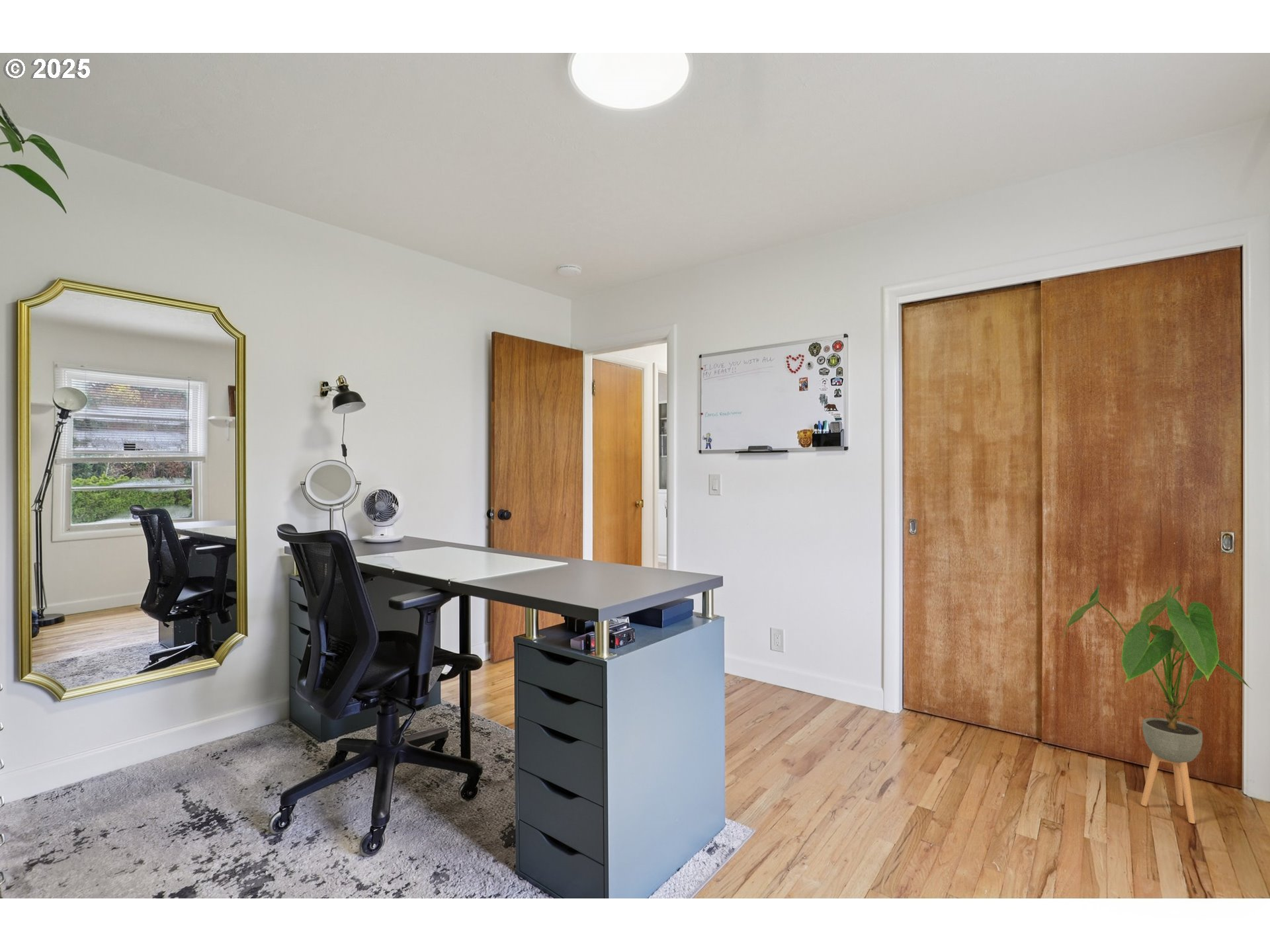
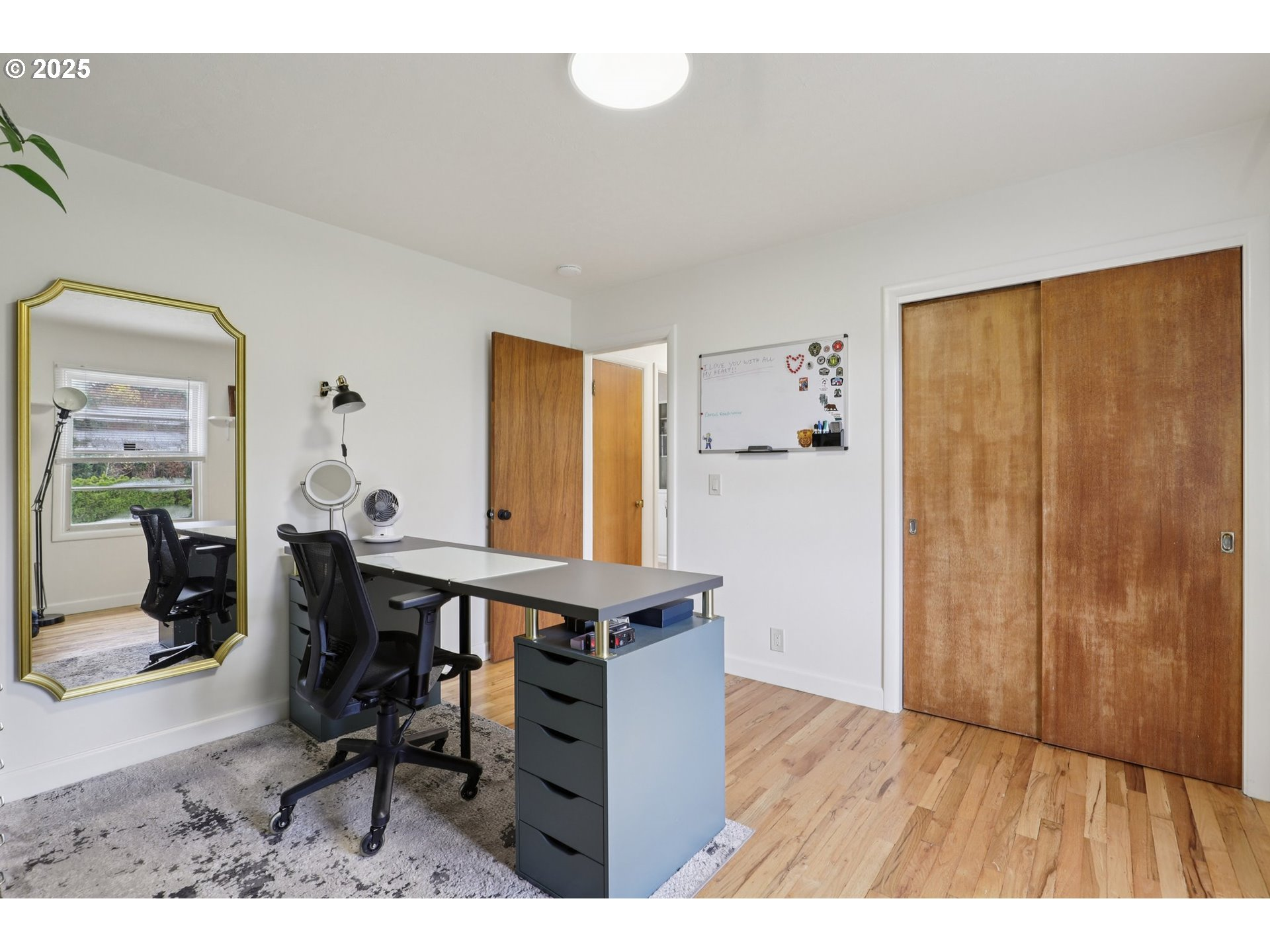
- house plant (1166, 701)
